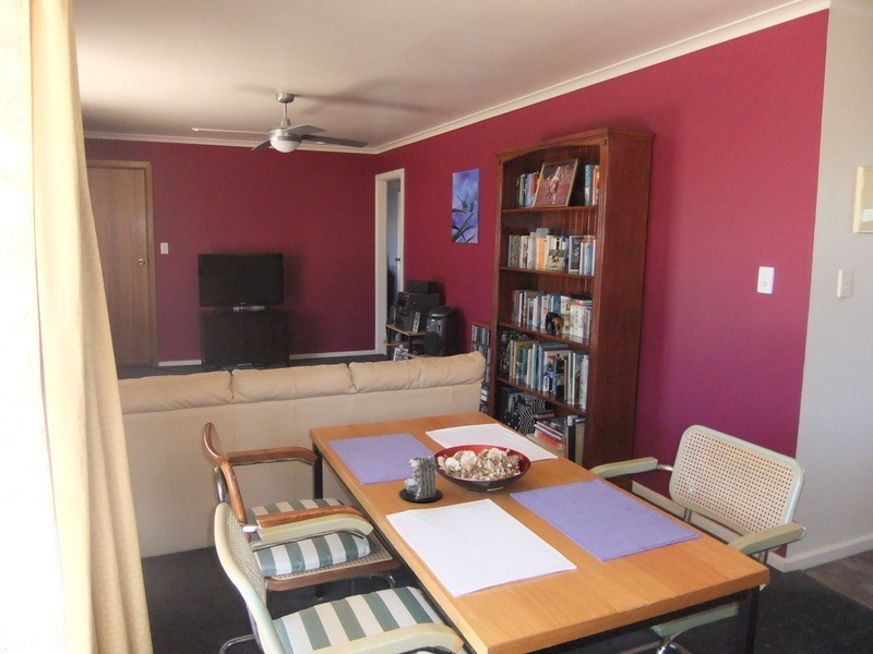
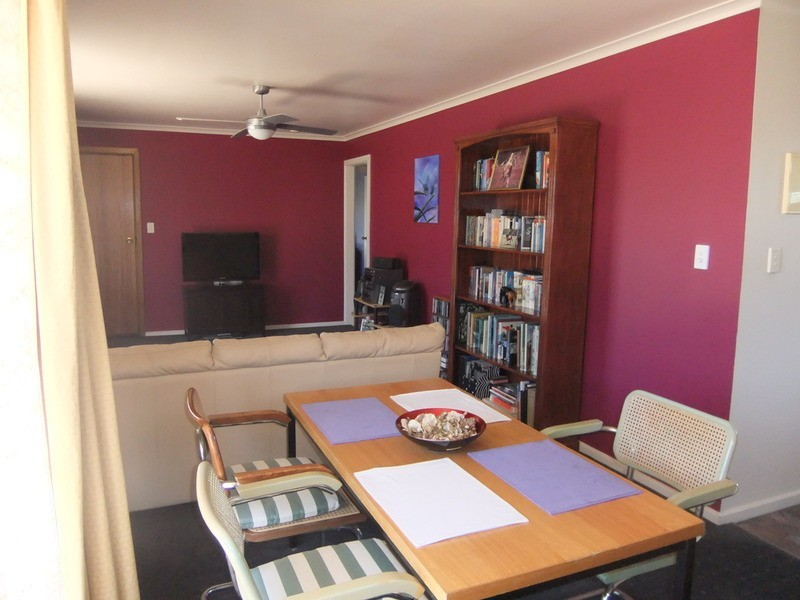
- candle (420, 473)
